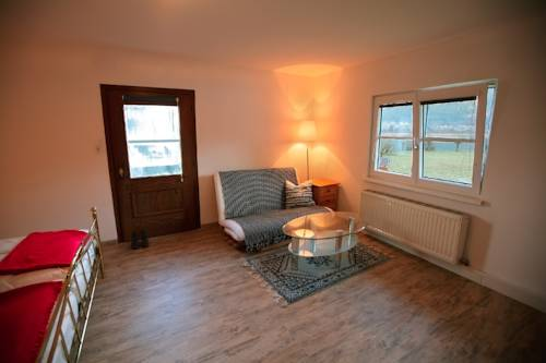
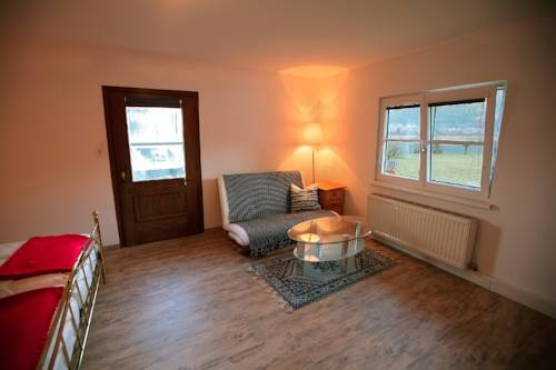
- boots (141, 238)
